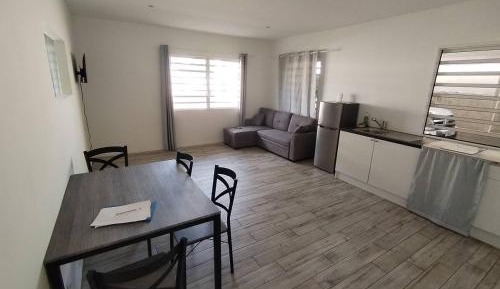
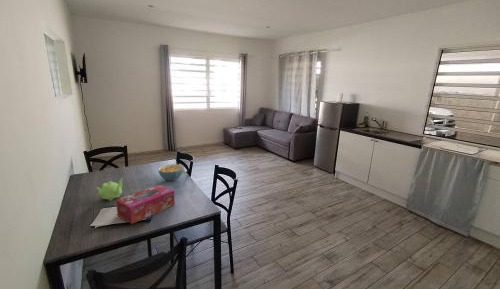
+ tissue box (147, 202)
+ cereal bowl (171, 173)
+ teapot (111, 190)
